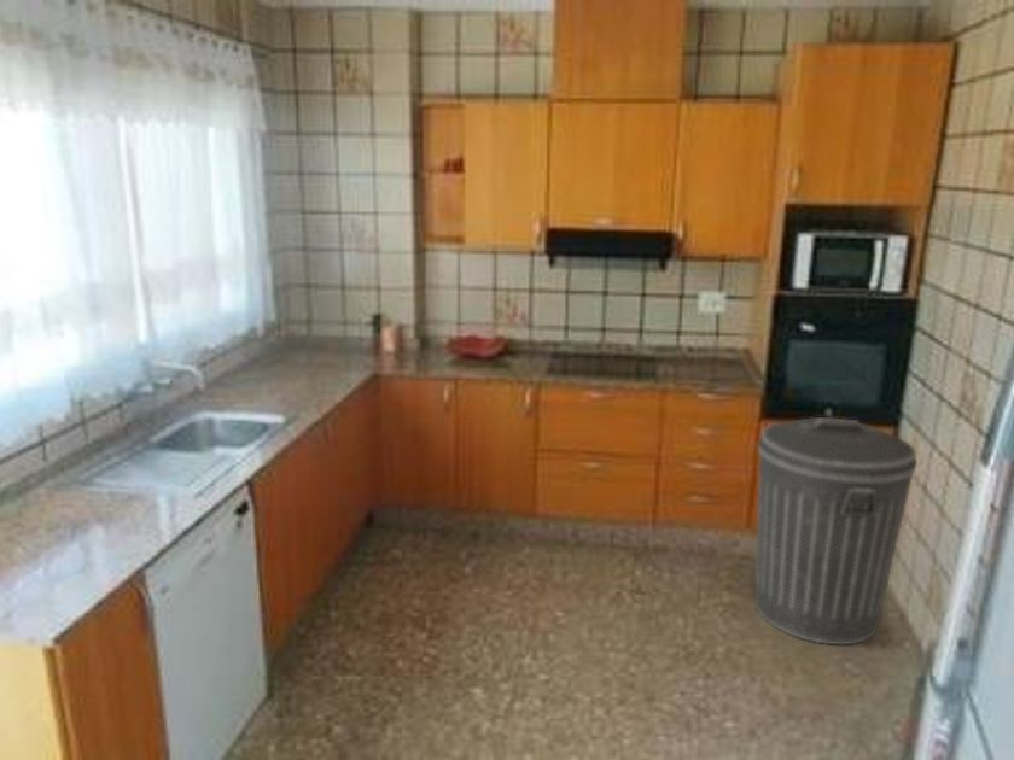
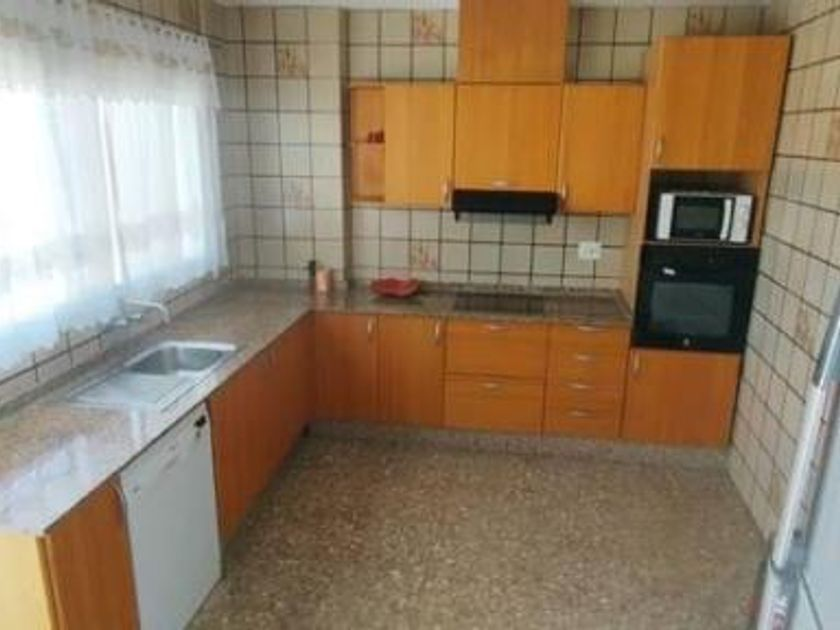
- trash can (827, 519)
